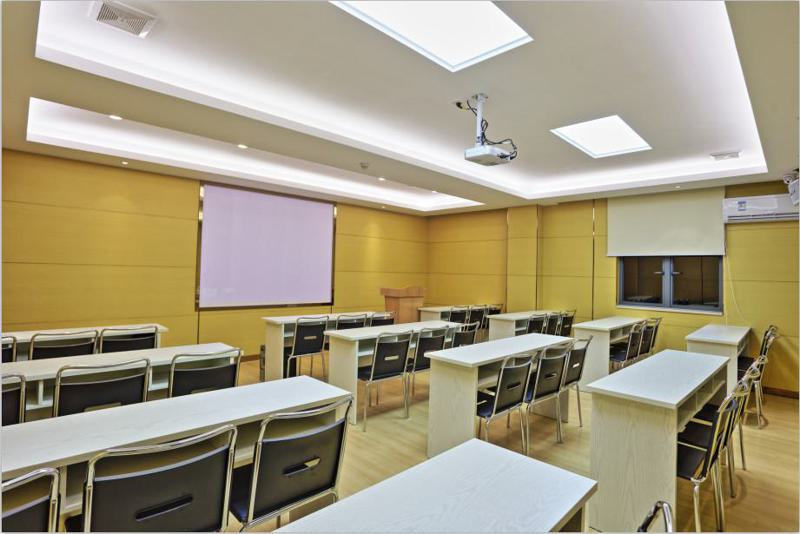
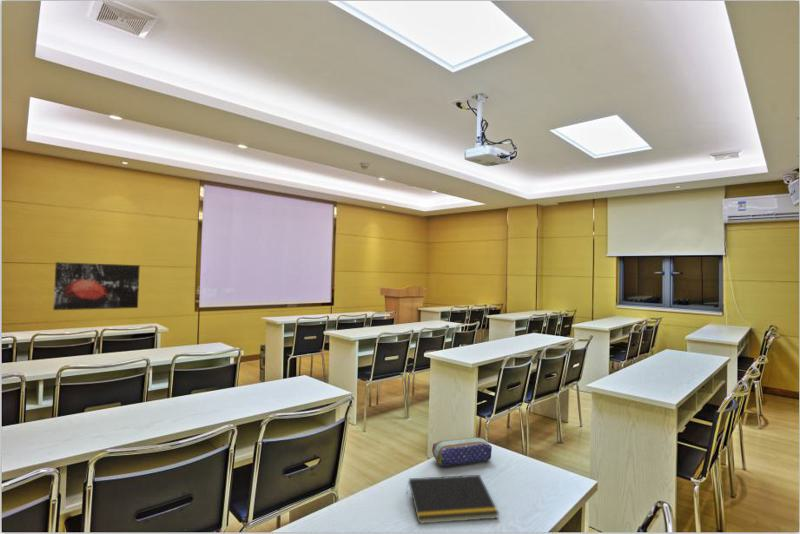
+ pencil case (461, 450)
+ wall art (98, 286)
+ notepad (451, 497)
